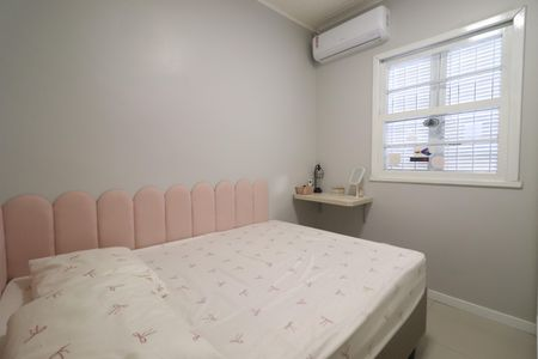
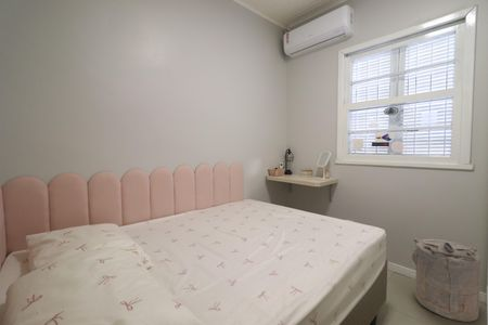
+ laundry hamper (442, 272)
